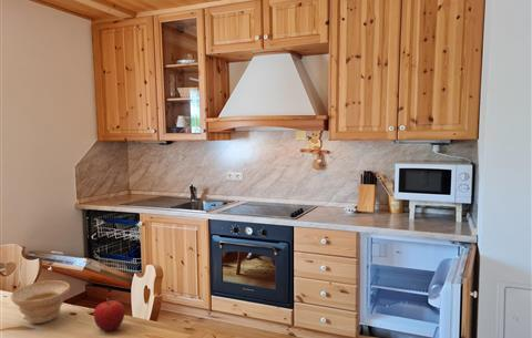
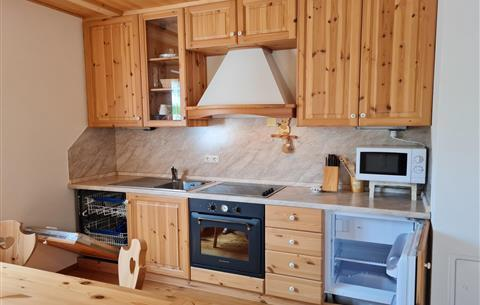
- bowl (41, 304)
- fruit (109, 314)
